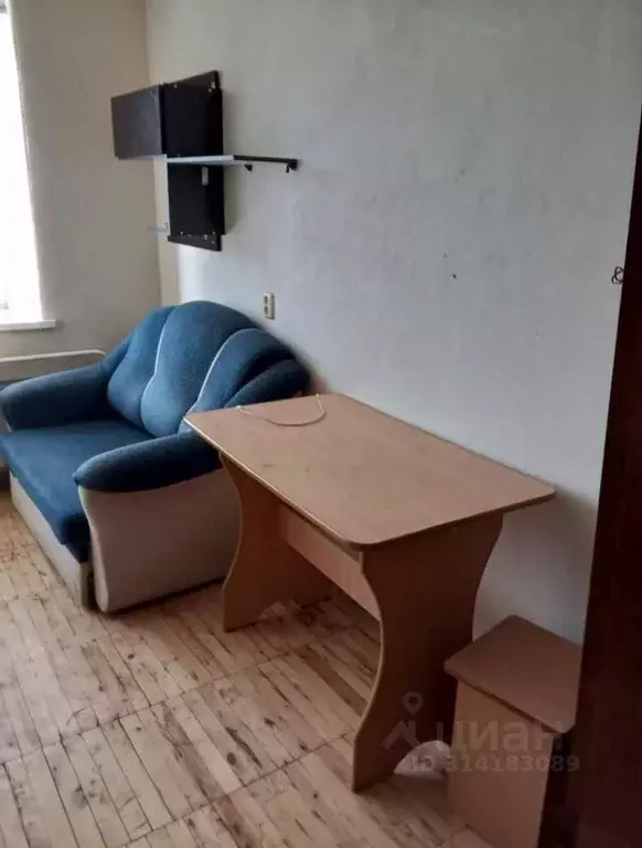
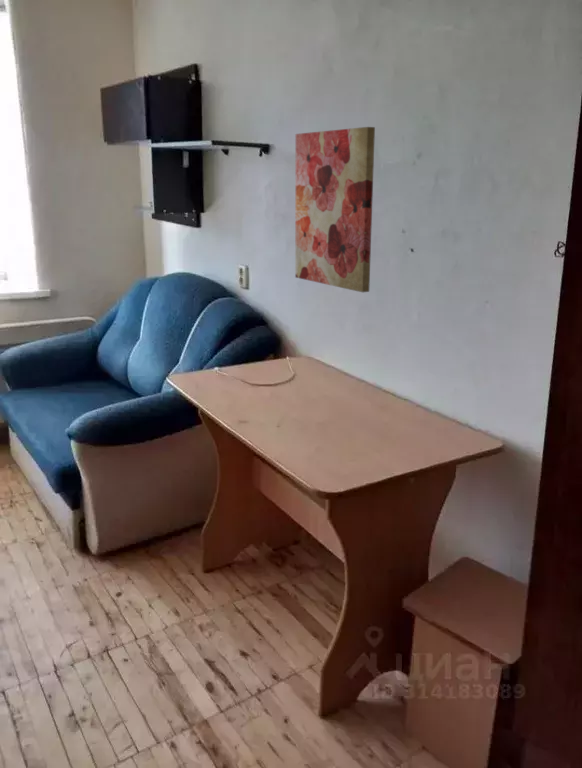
+ wall art (331, 210)
